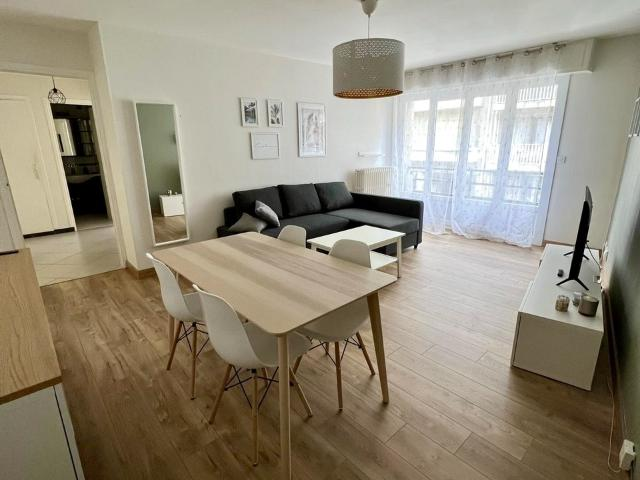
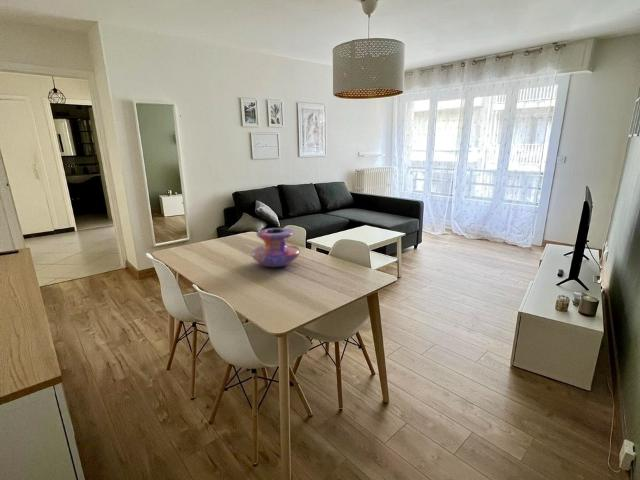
+ decorative vase (275, 247)
